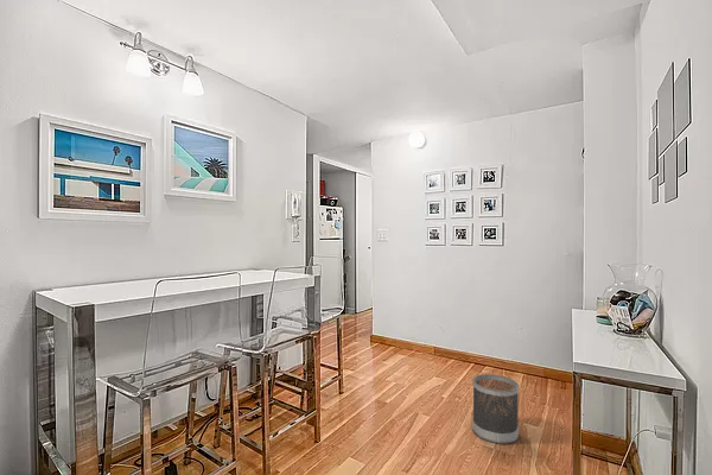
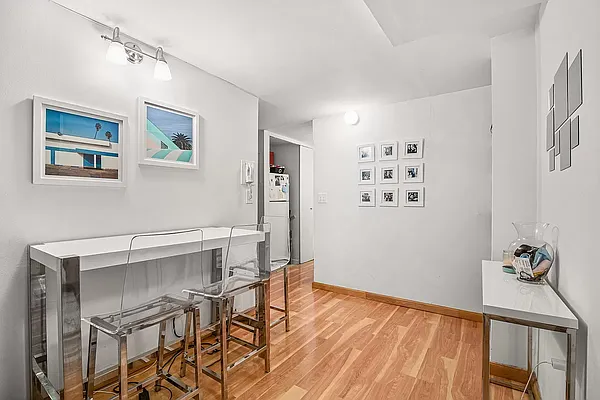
- wastebasket (495, 406)
